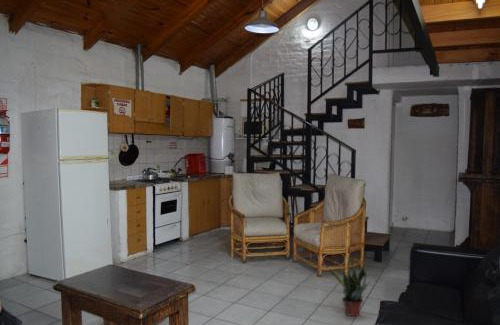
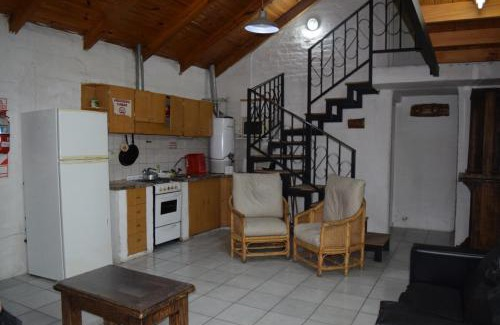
- potted plant (349, 287)
